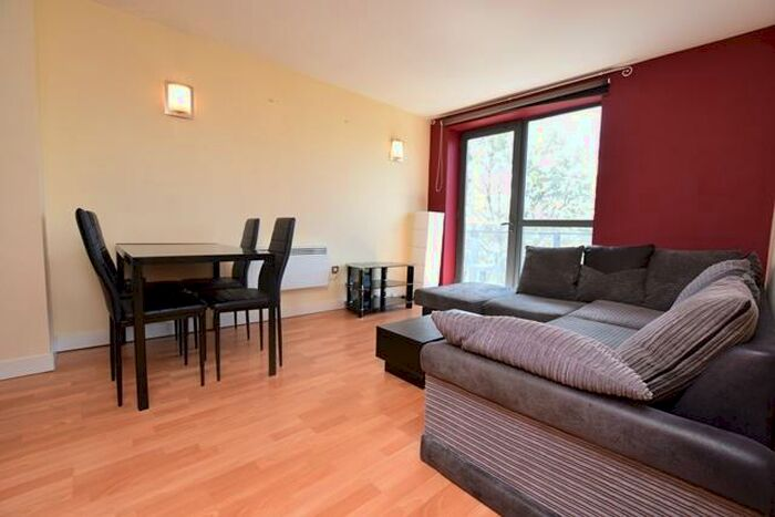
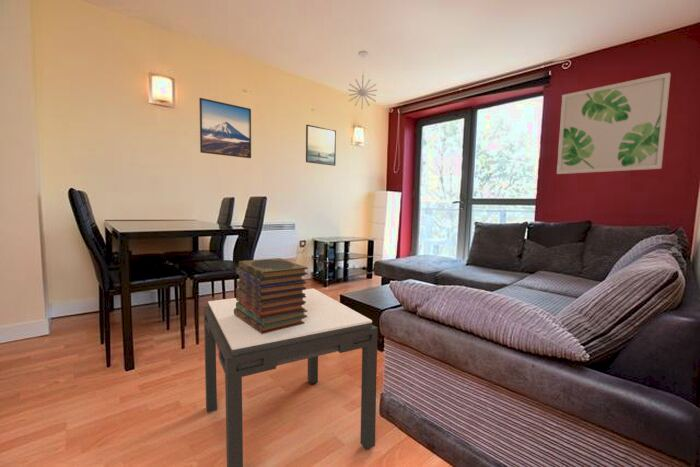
+ book stack (270, 291)
+ wall art (608, 128)
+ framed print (226, 129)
+ pendant light (362, 80)
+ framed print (321, 145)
+ side table (281, 364)
